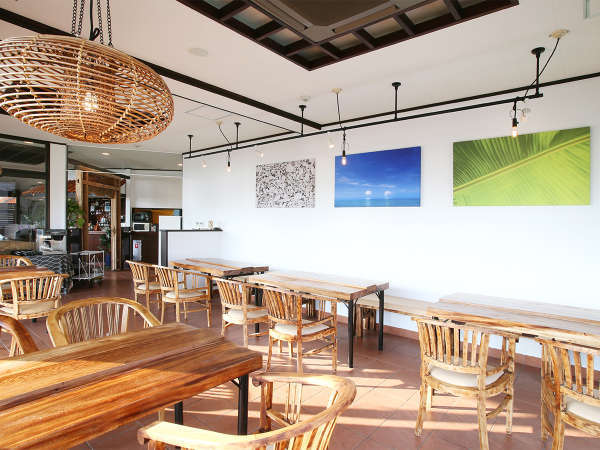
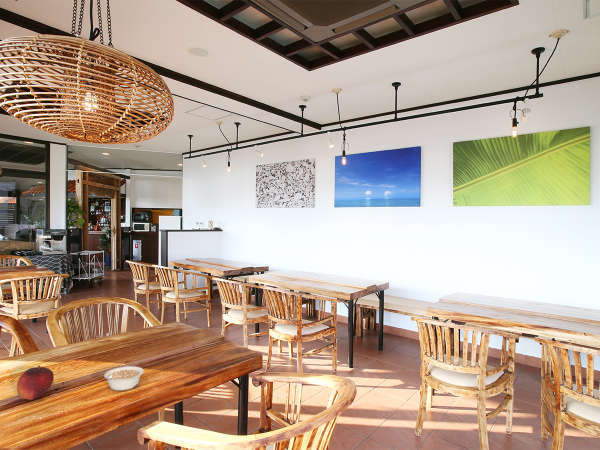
+ legume (125, 377)
+ fruit (35, 382)
